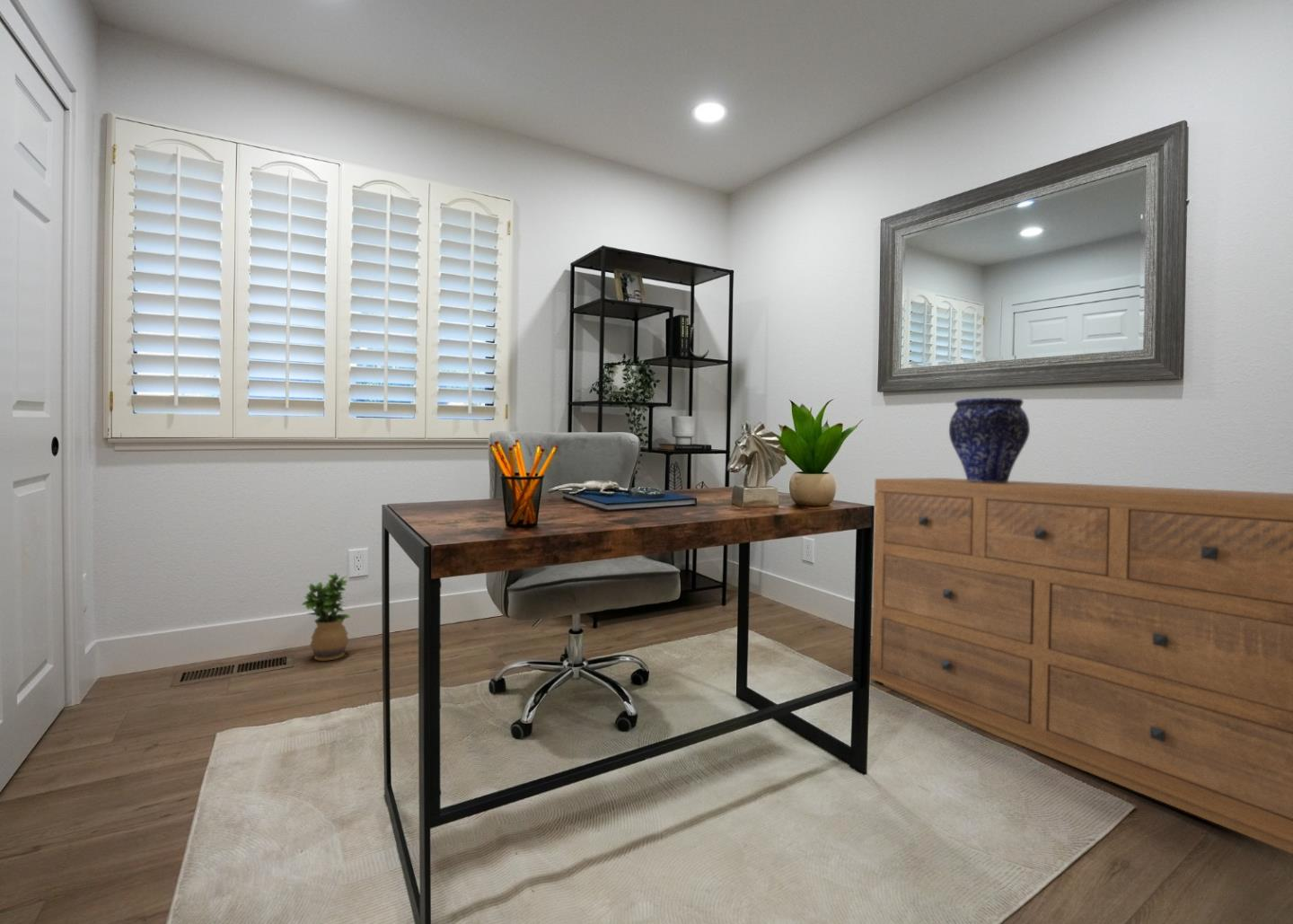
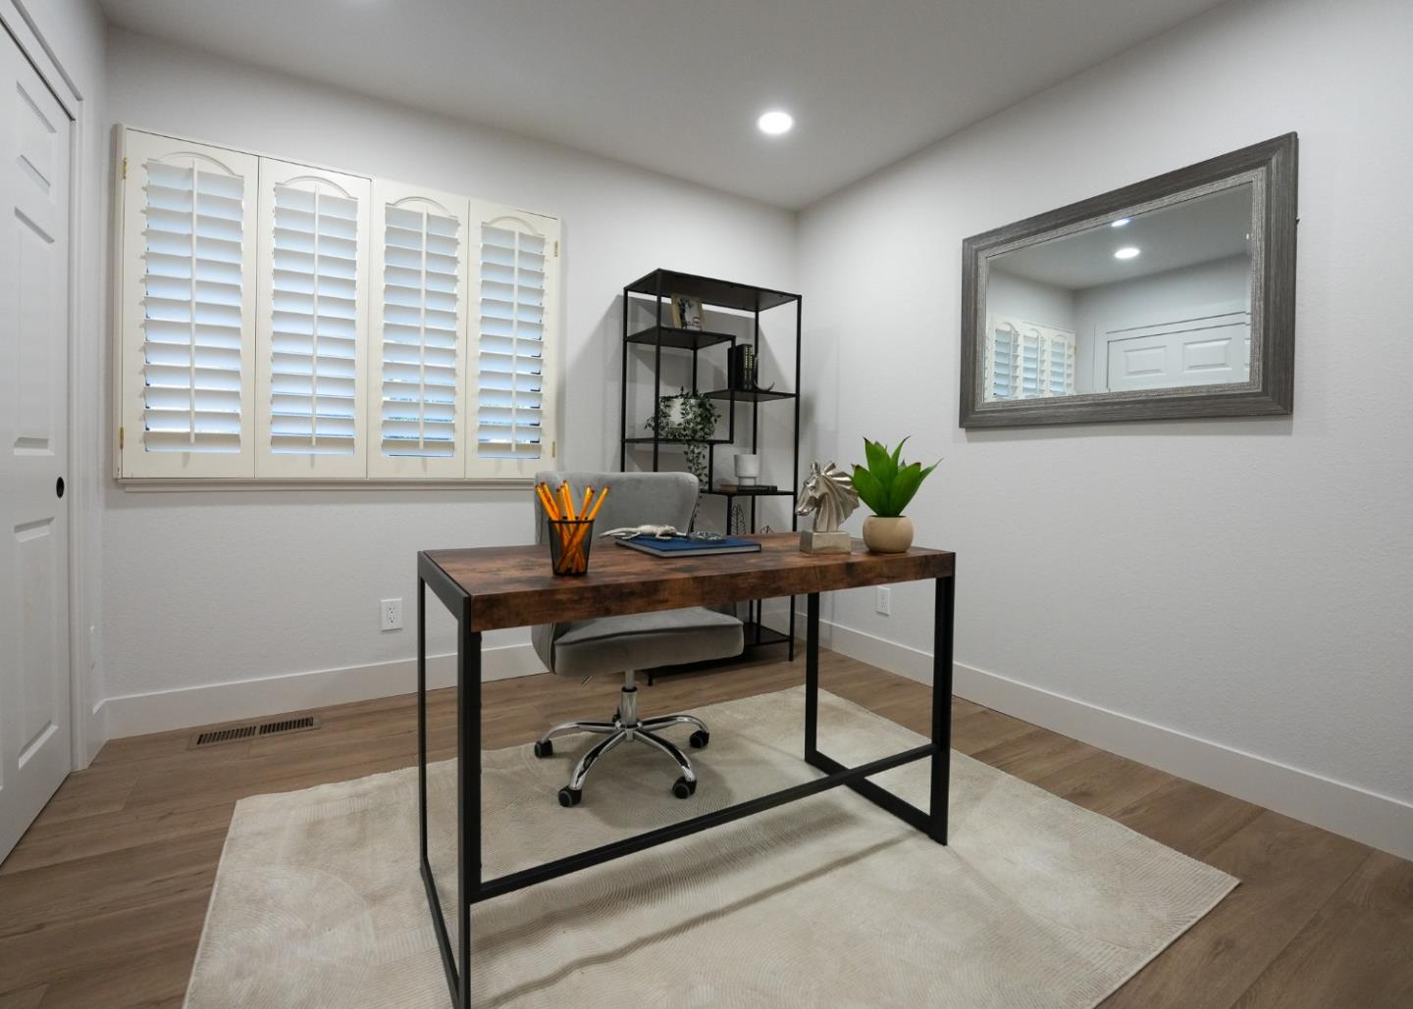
- dresser (1076, 612)
- vase (987, 440)
- potted plant (325, 614)
